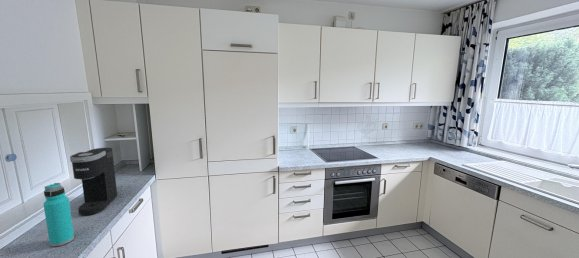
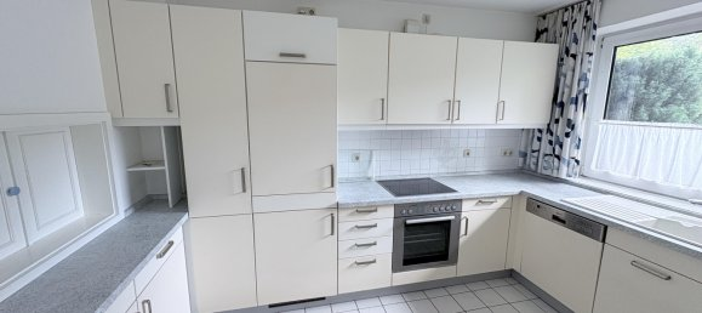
- water bottle (58, 213)
- coffee maker (96, 178)
